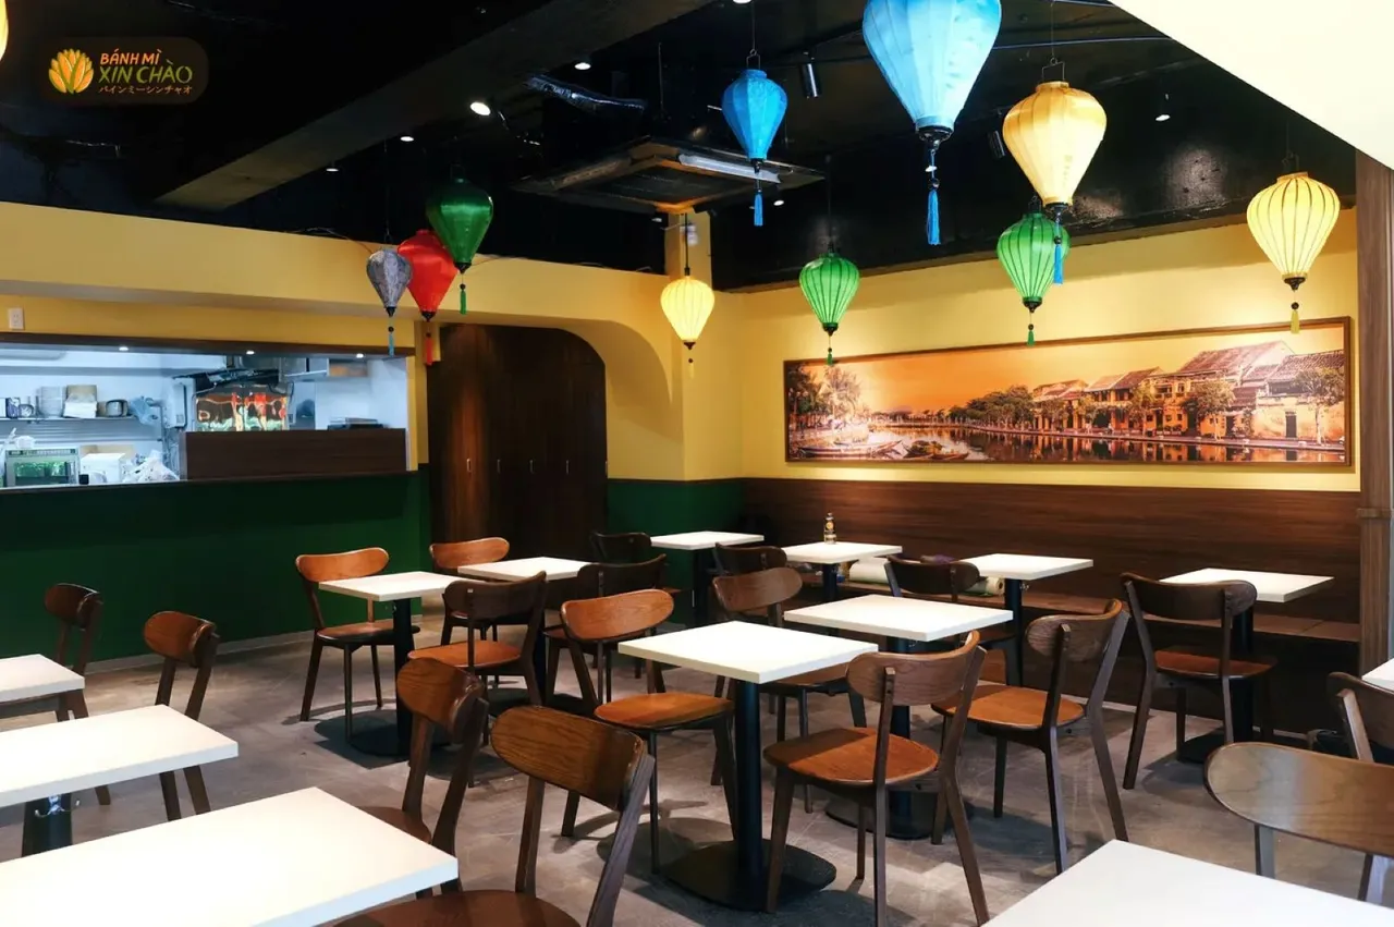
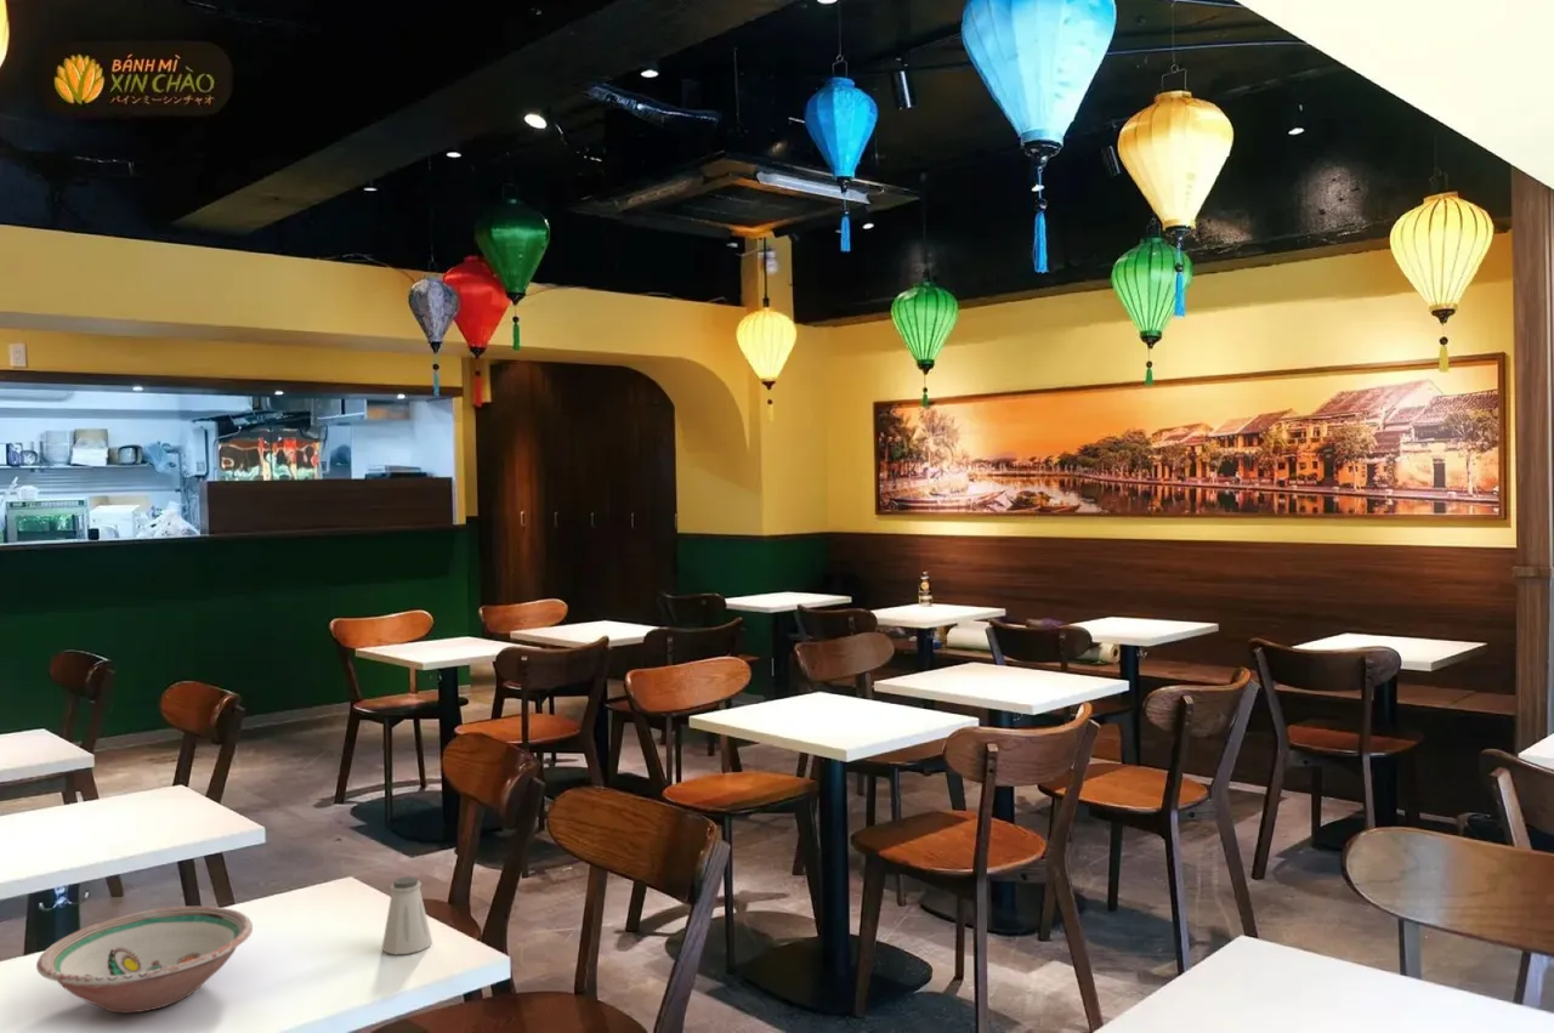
+ saltshaker (405, 912)
+ bowl (149, 966)
